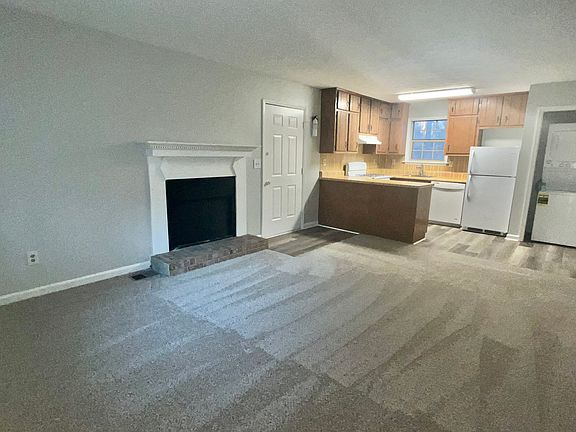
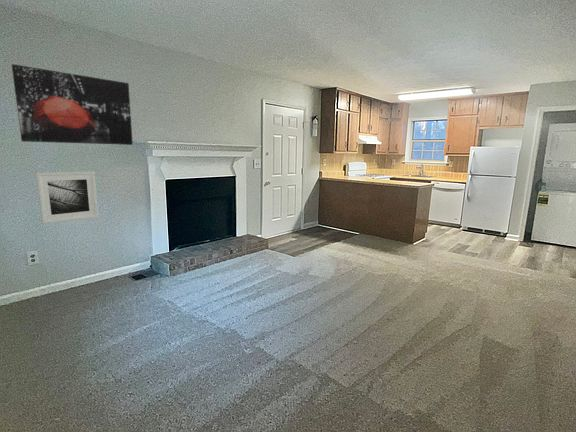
+ wall art (79, 109)
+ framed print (69, 196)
